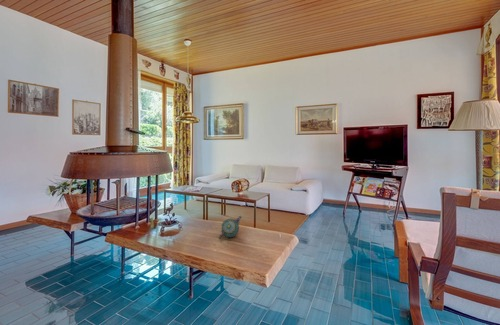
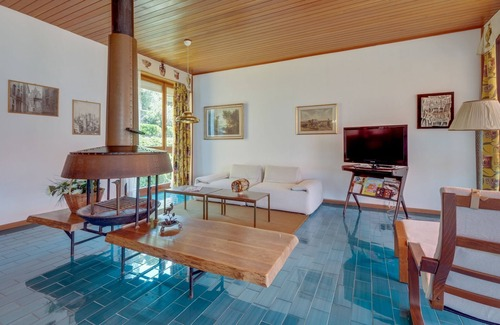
- teapot (230, 226)
